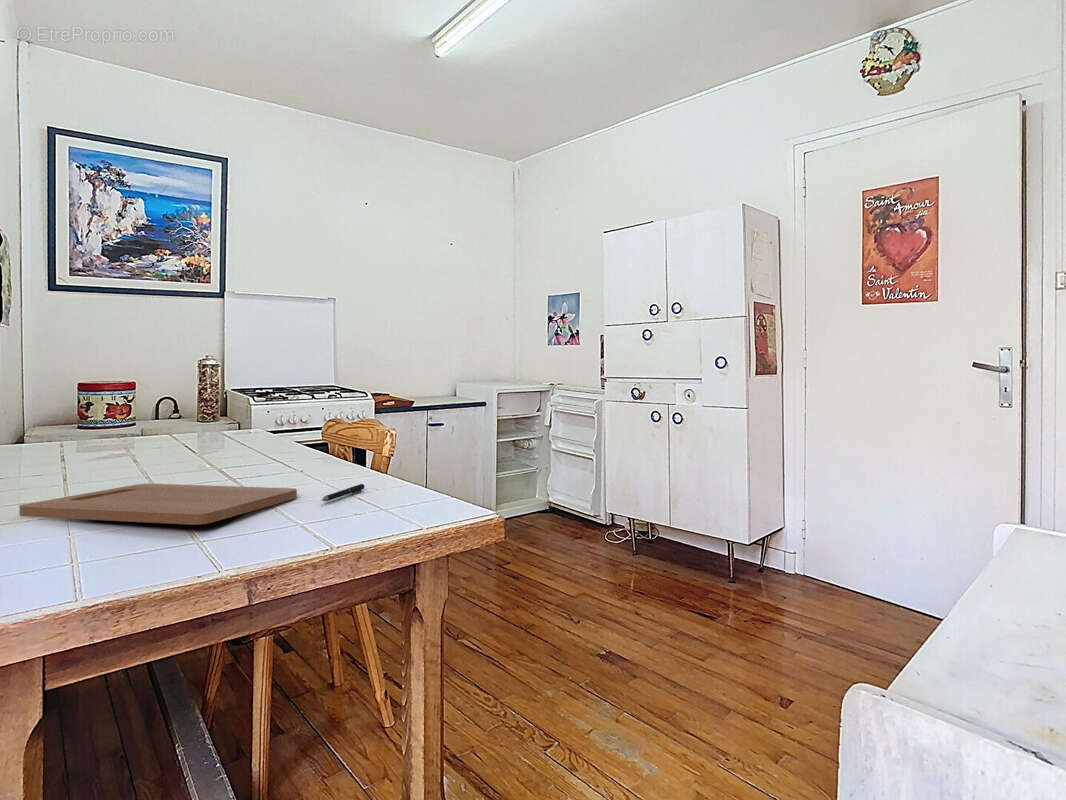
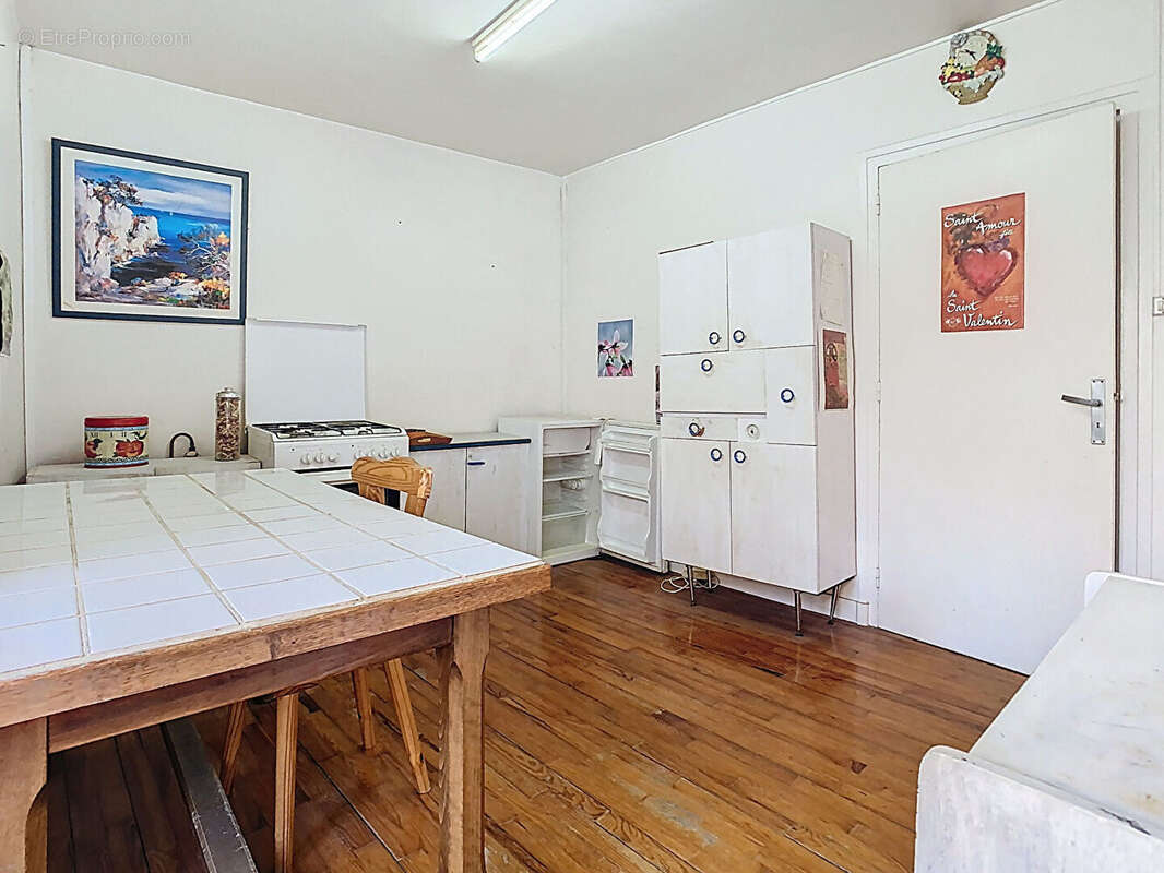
- pen (343, 492)
- cutting board (168, 501)
